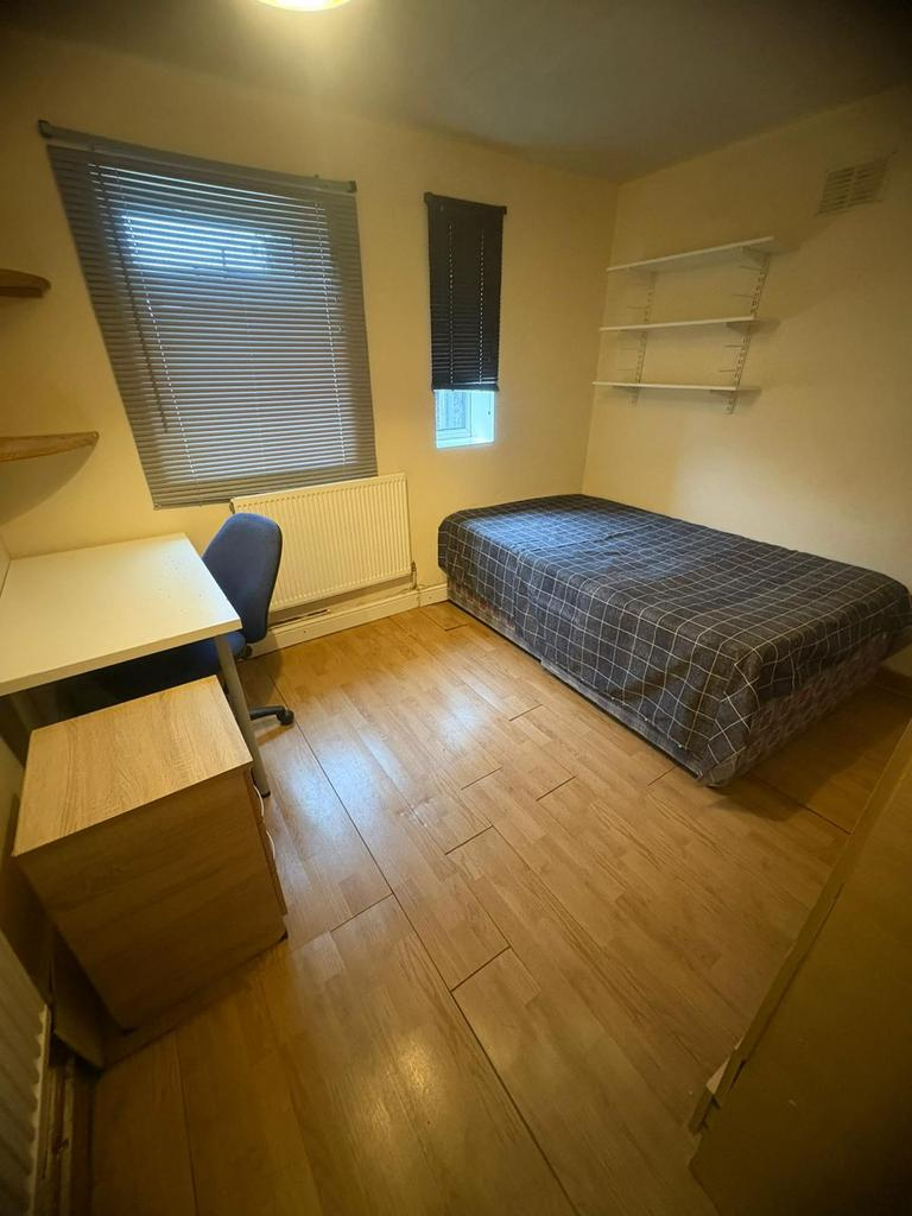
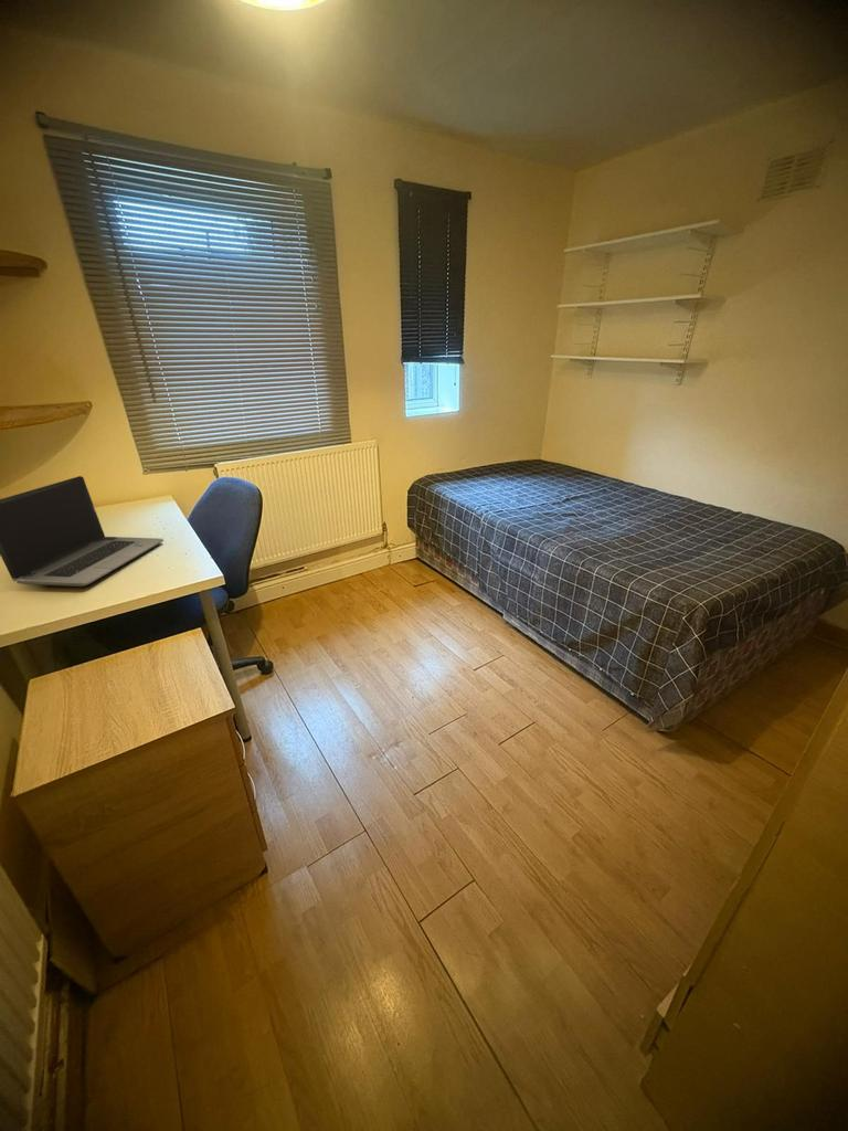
+ laptop computer (84, 527)
